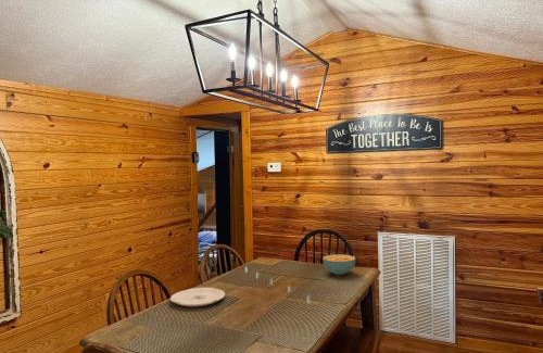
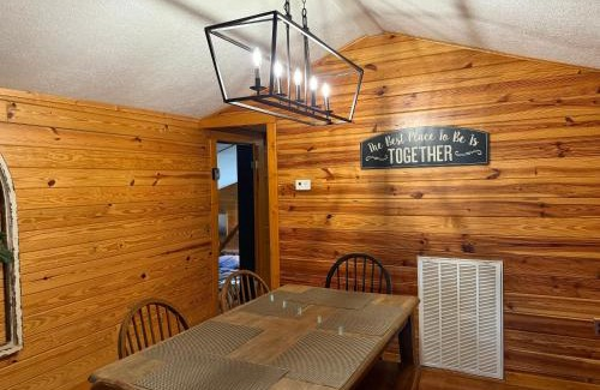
- plate (198, 298)
- cereal bowl (339, 265)
